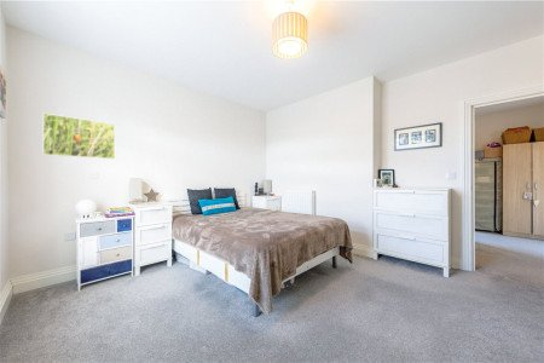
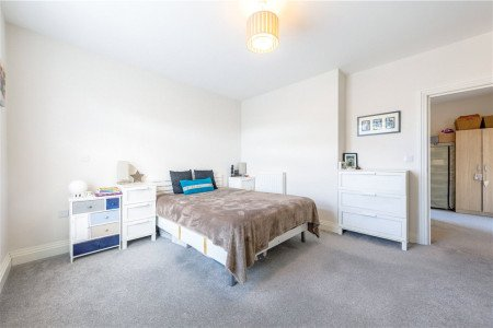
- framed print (81, 138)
